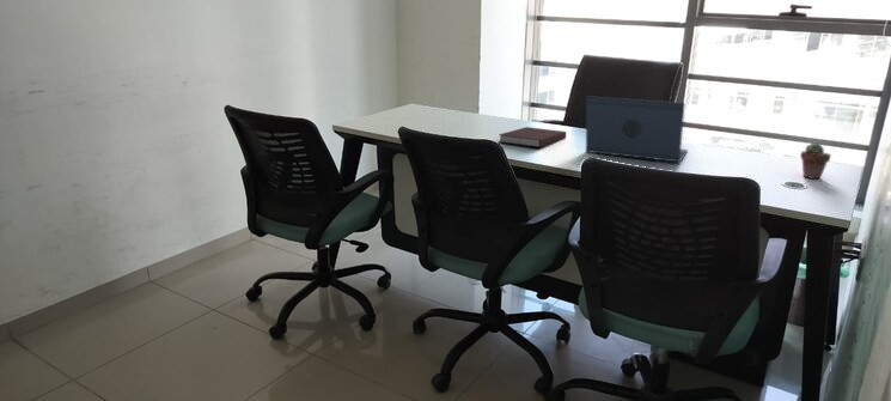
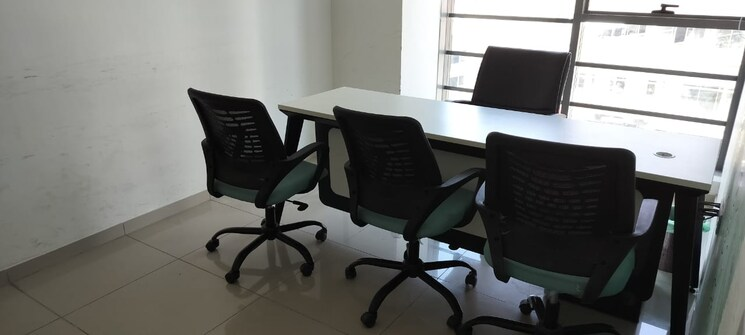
- notebook (532, 136)
- potted succulent (814, 159)
- laptop (637, 124)
